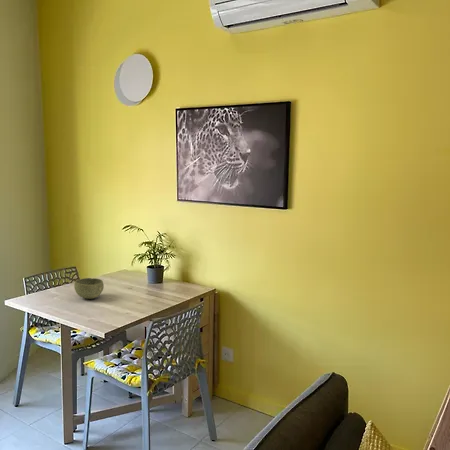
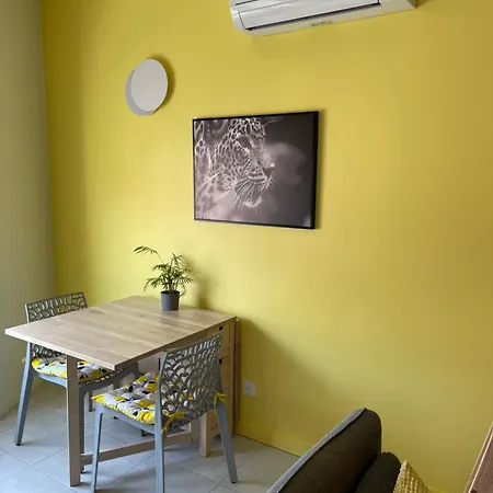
- bowl (89, 289)
